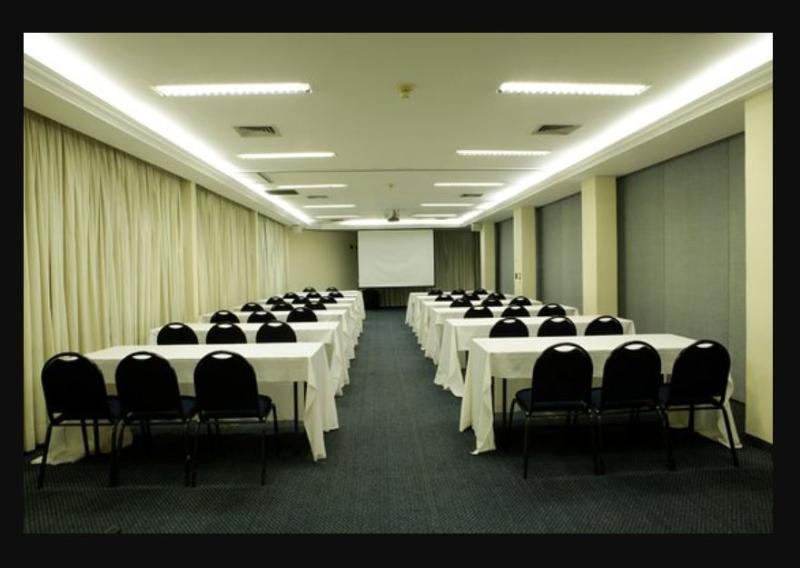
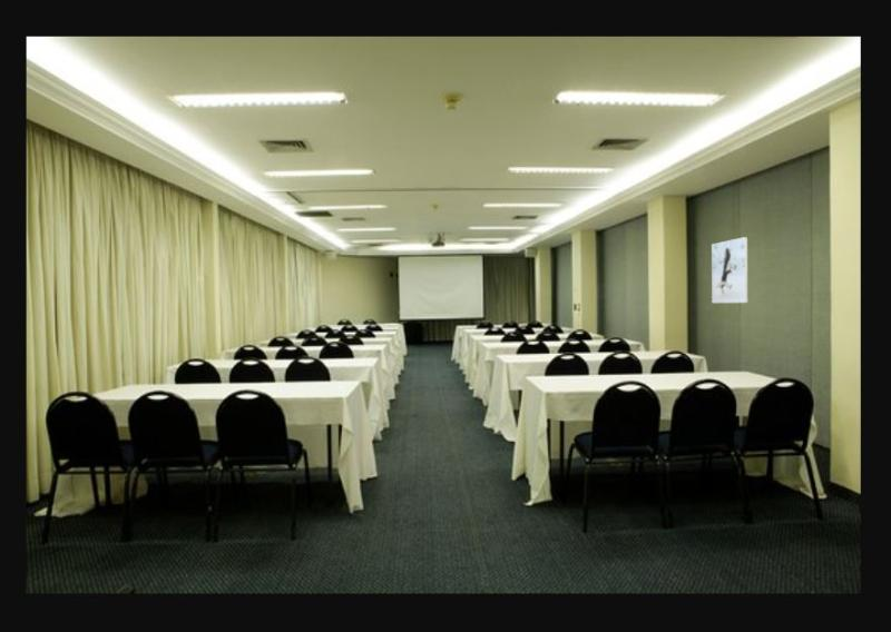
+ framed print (728, 271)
